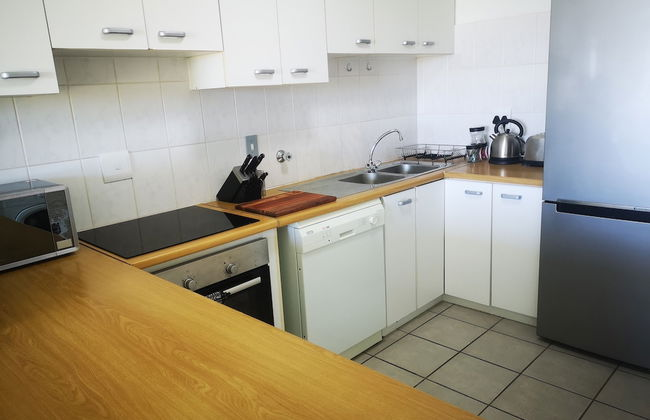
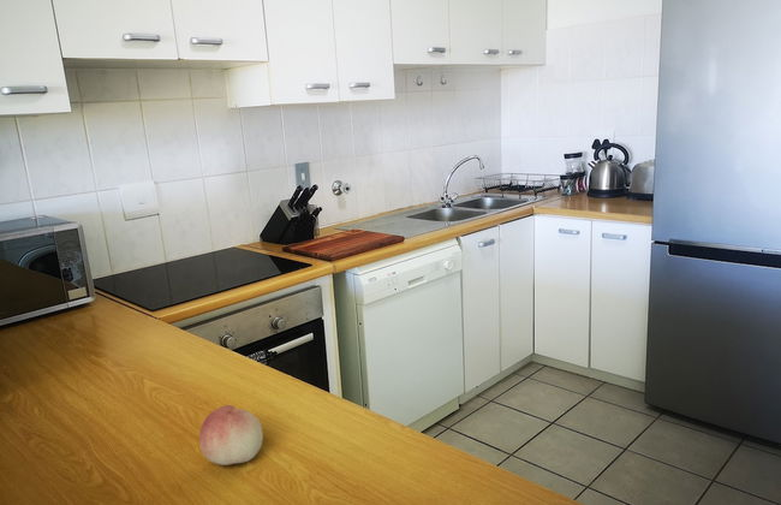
+ fruit (231, 434)
